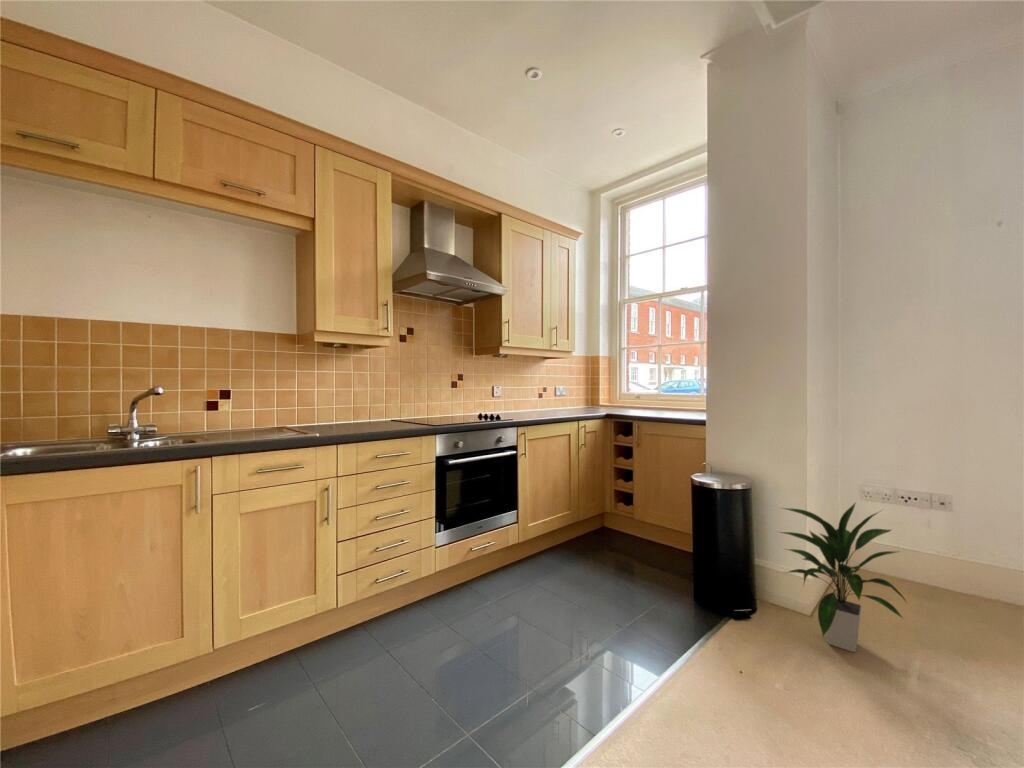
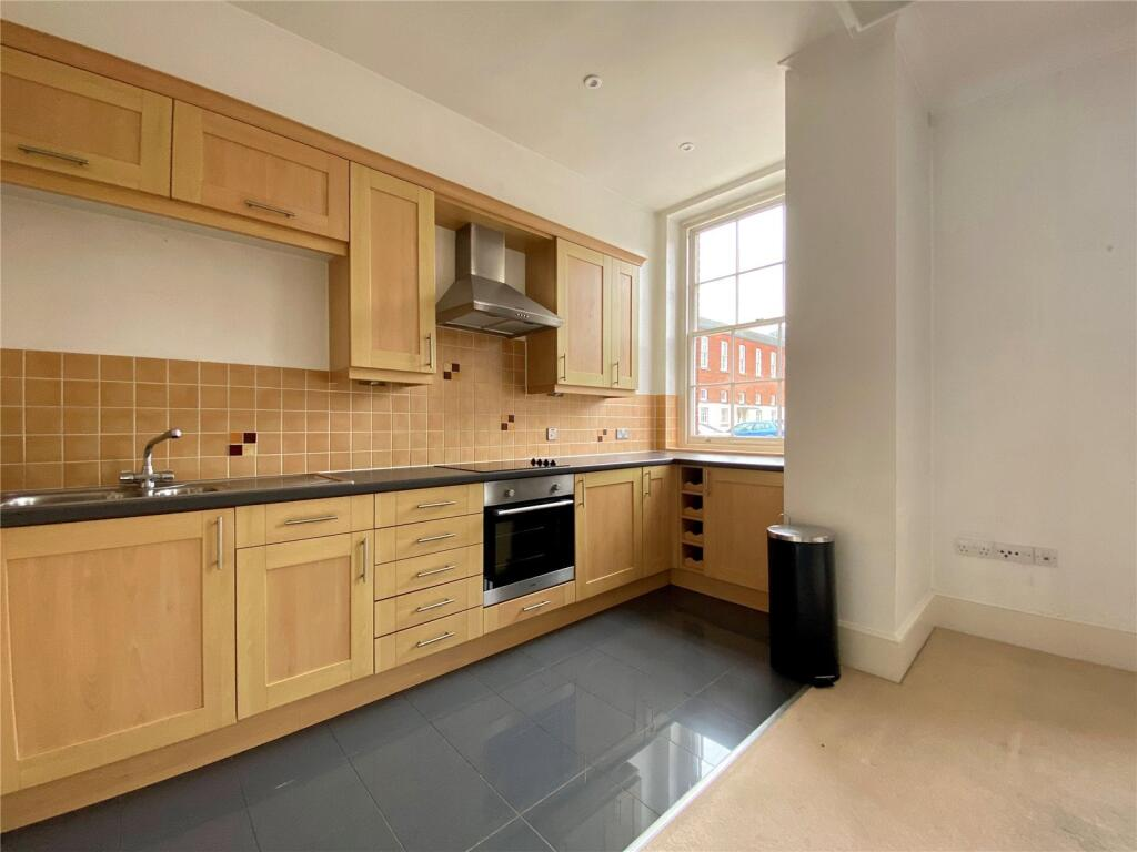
- indoor plant (838, 572)
